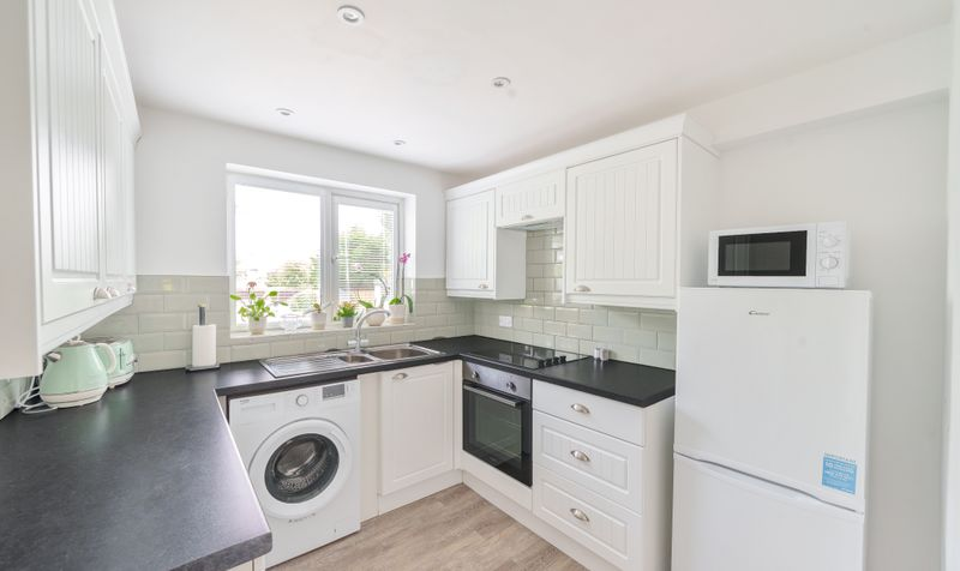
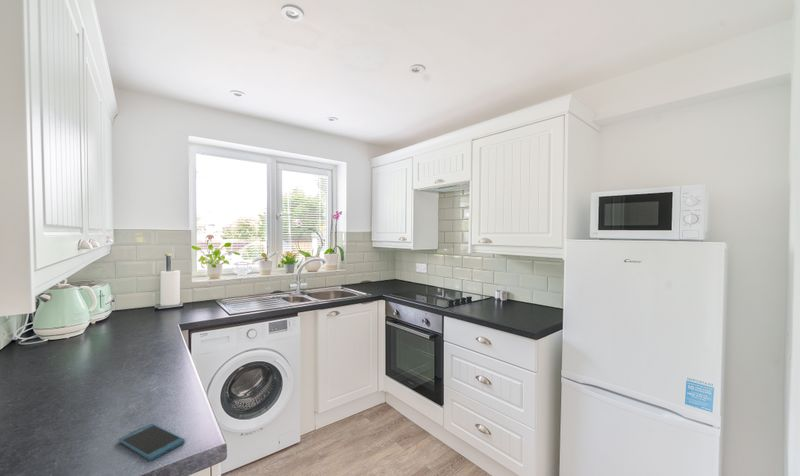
+ smartphone (151, 440)
